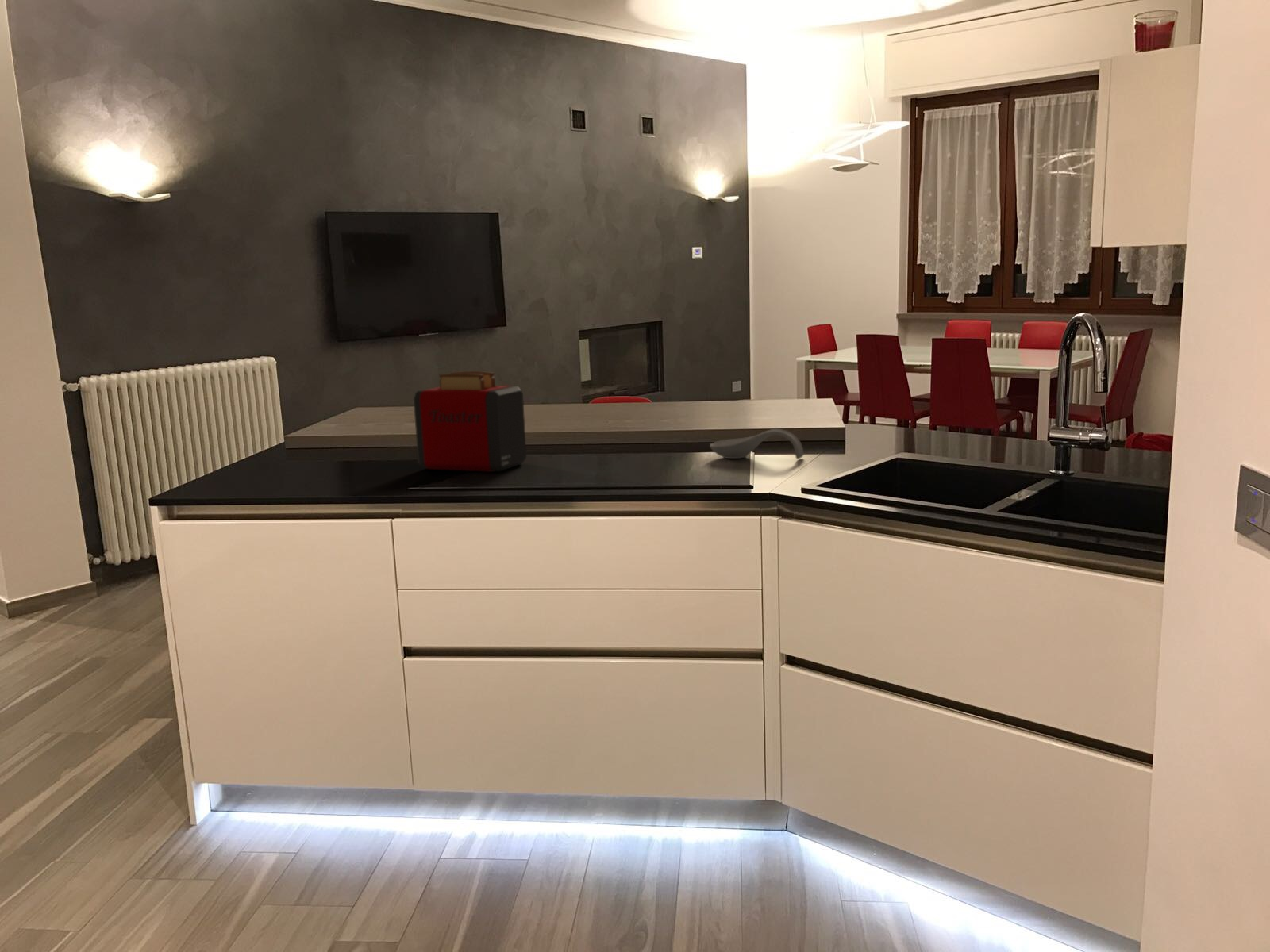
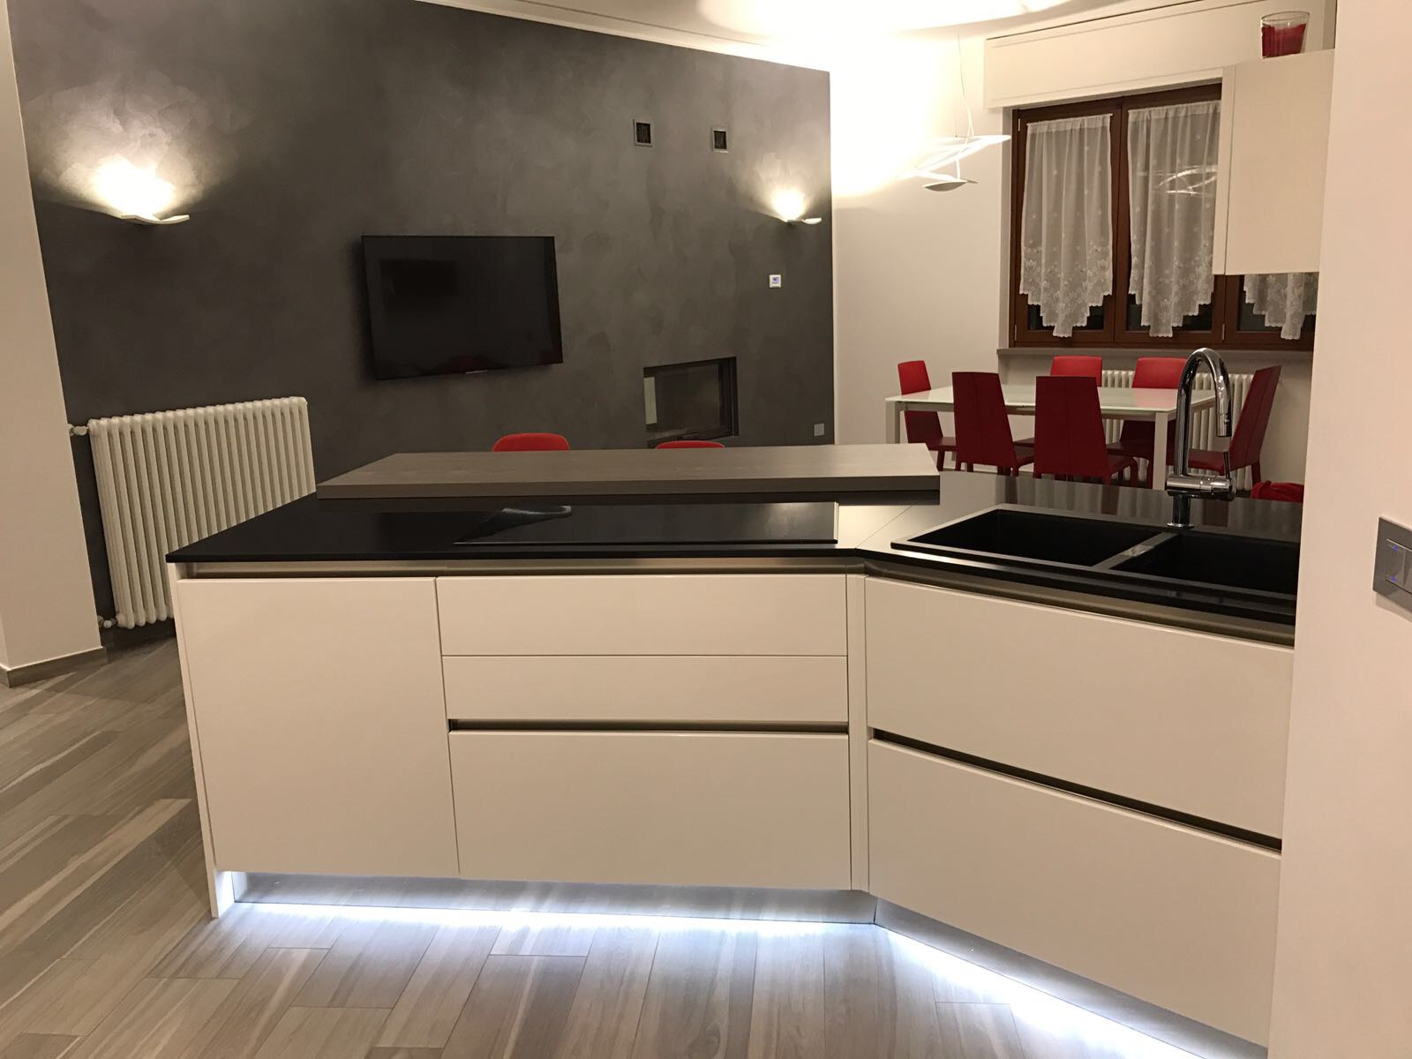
- spoon rest (756, 443)
- toaster (468, 420)
